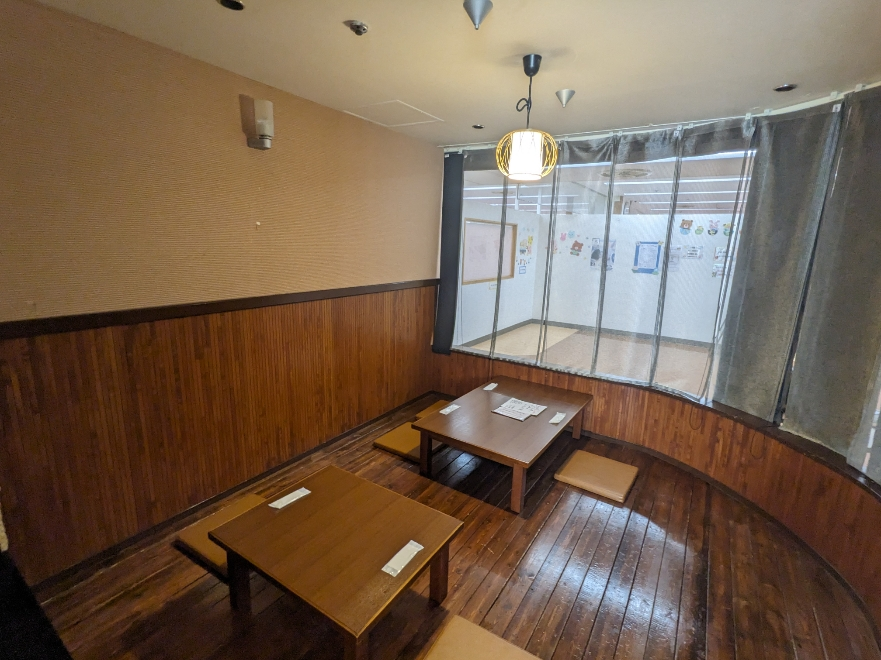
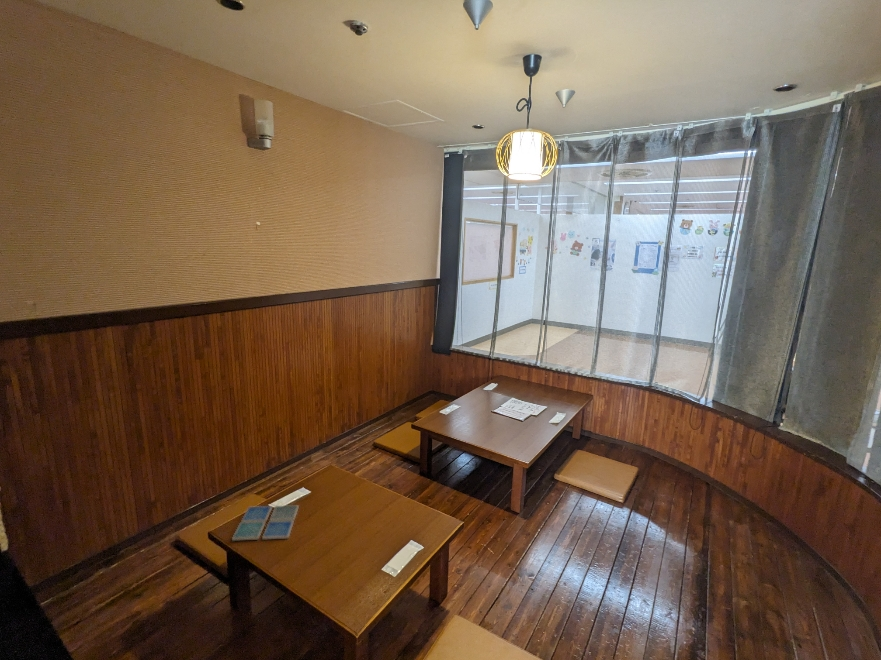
+ drink coaster (266, 520)
